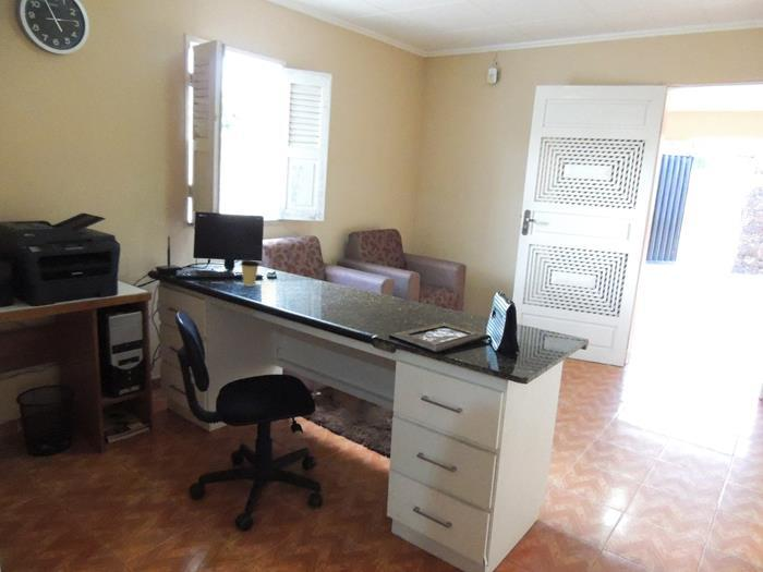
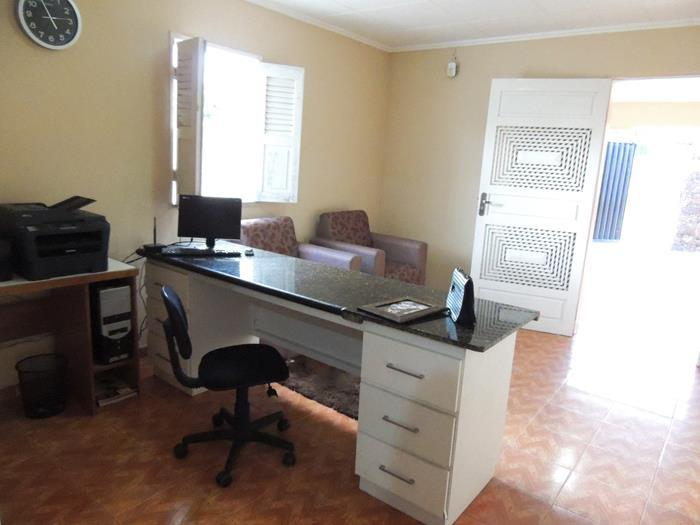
- coffee cup (249, 272)
